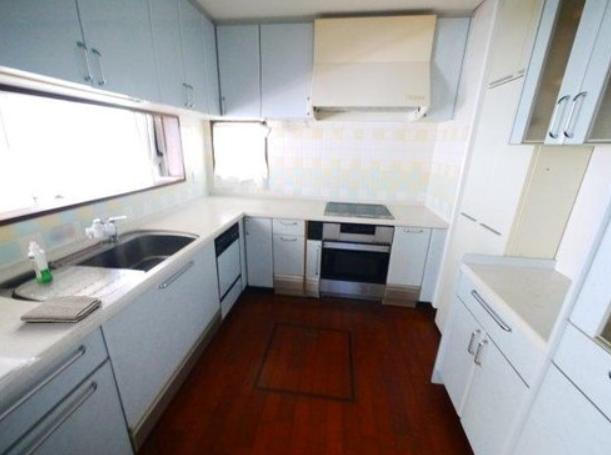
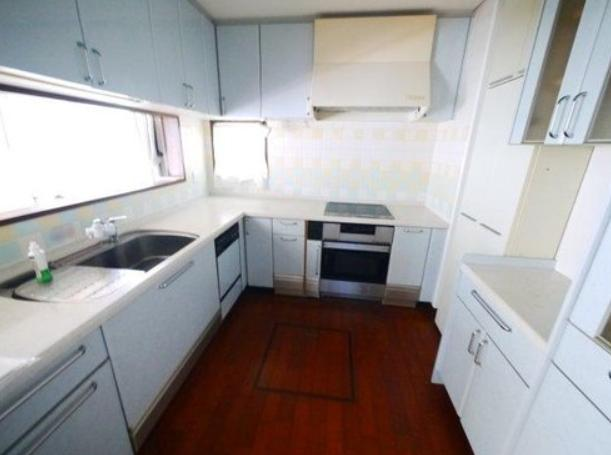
- washcloth (63, 308)
